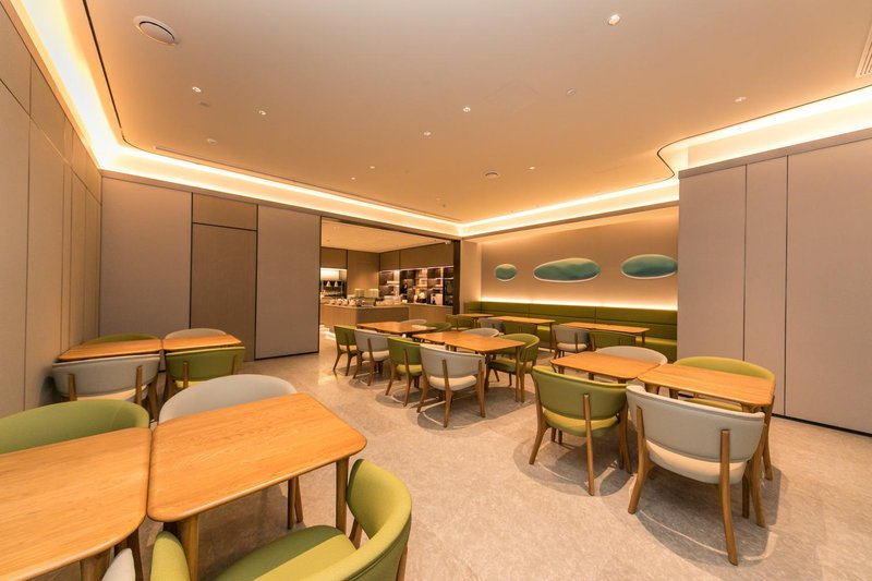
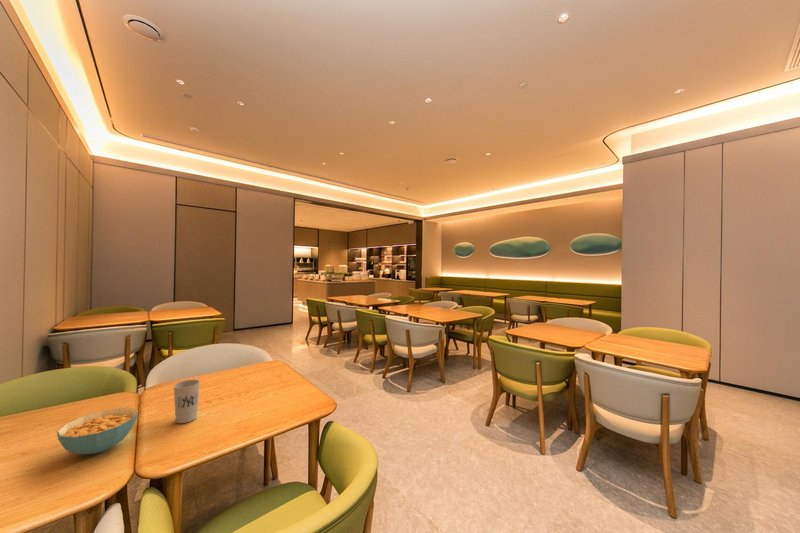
+ cereal bowl (99, 435)
+ cup (186, 401)
